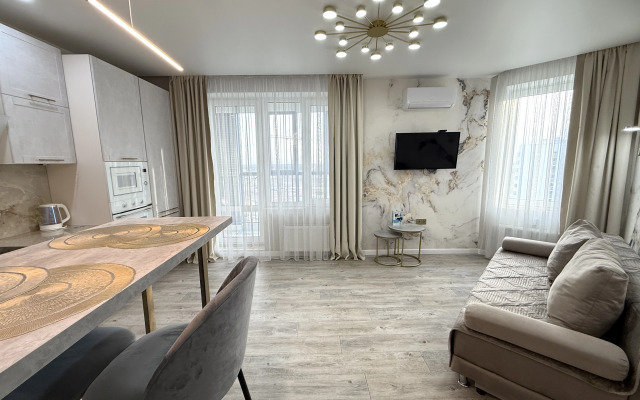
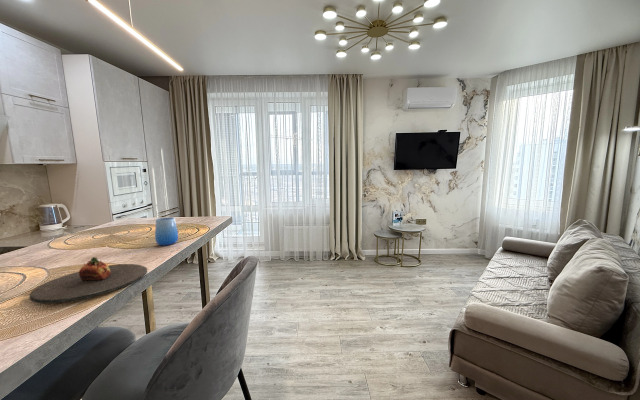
+ cup (166, 231)
+ plate (94, 269)
